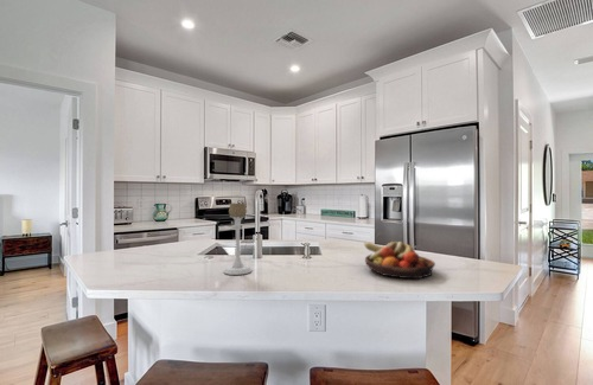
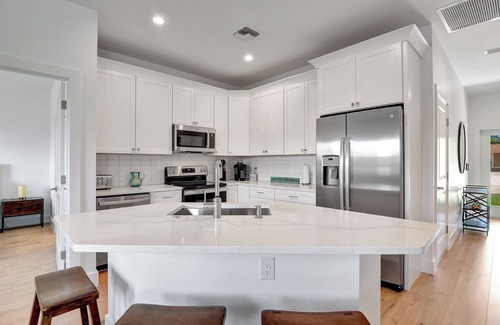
- fruit bowl (397, 257)
- candle holder (237, 237)
